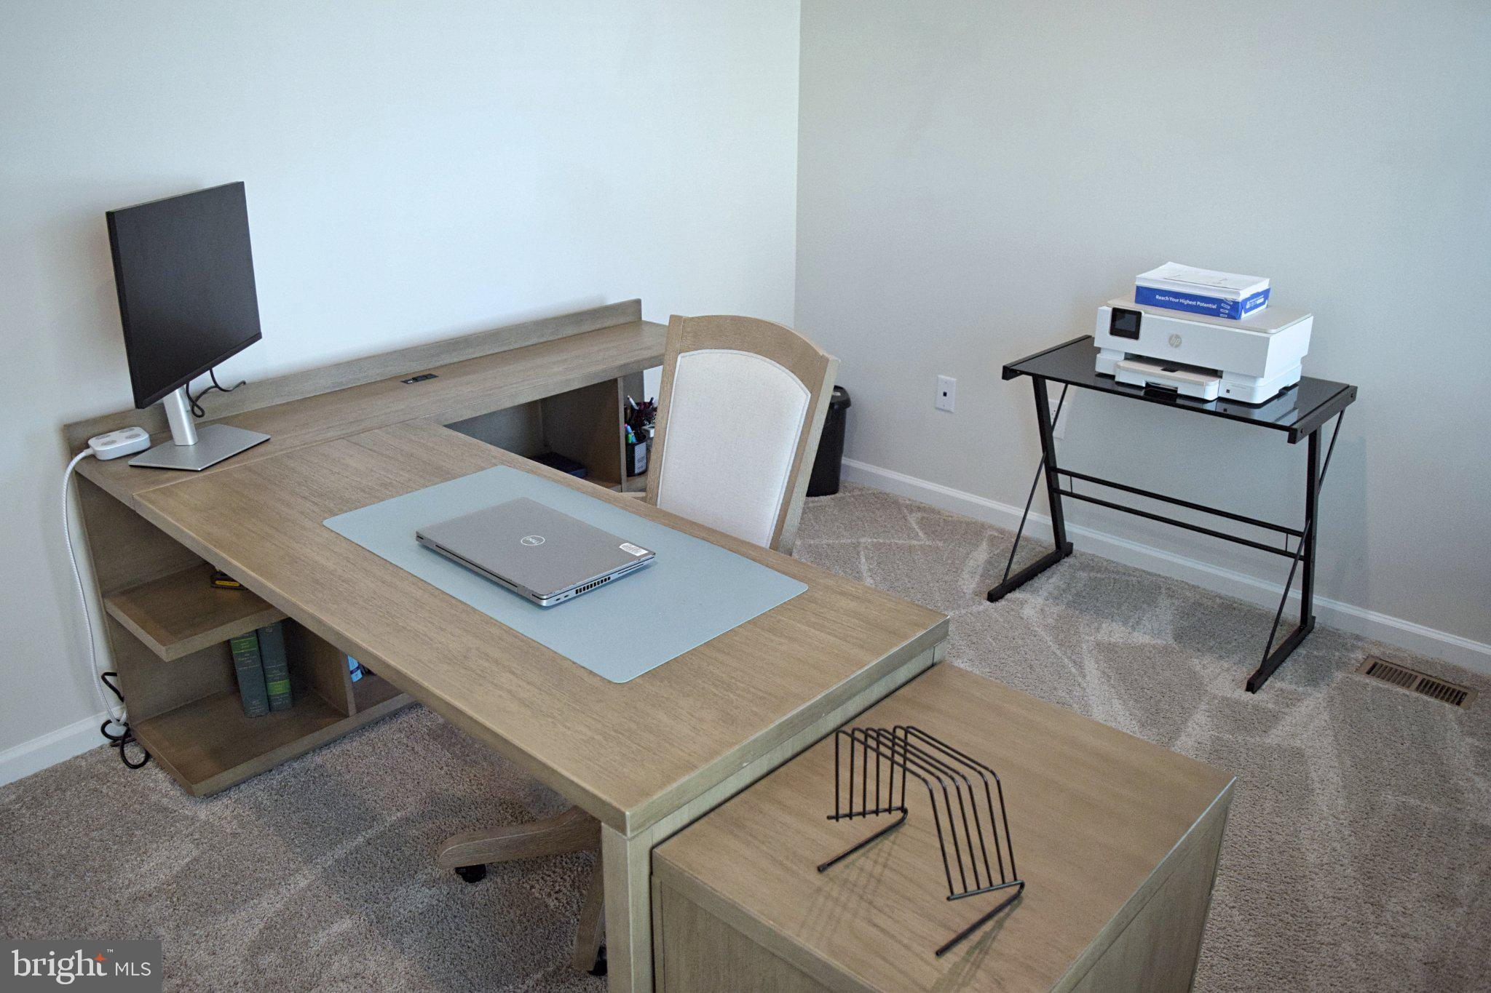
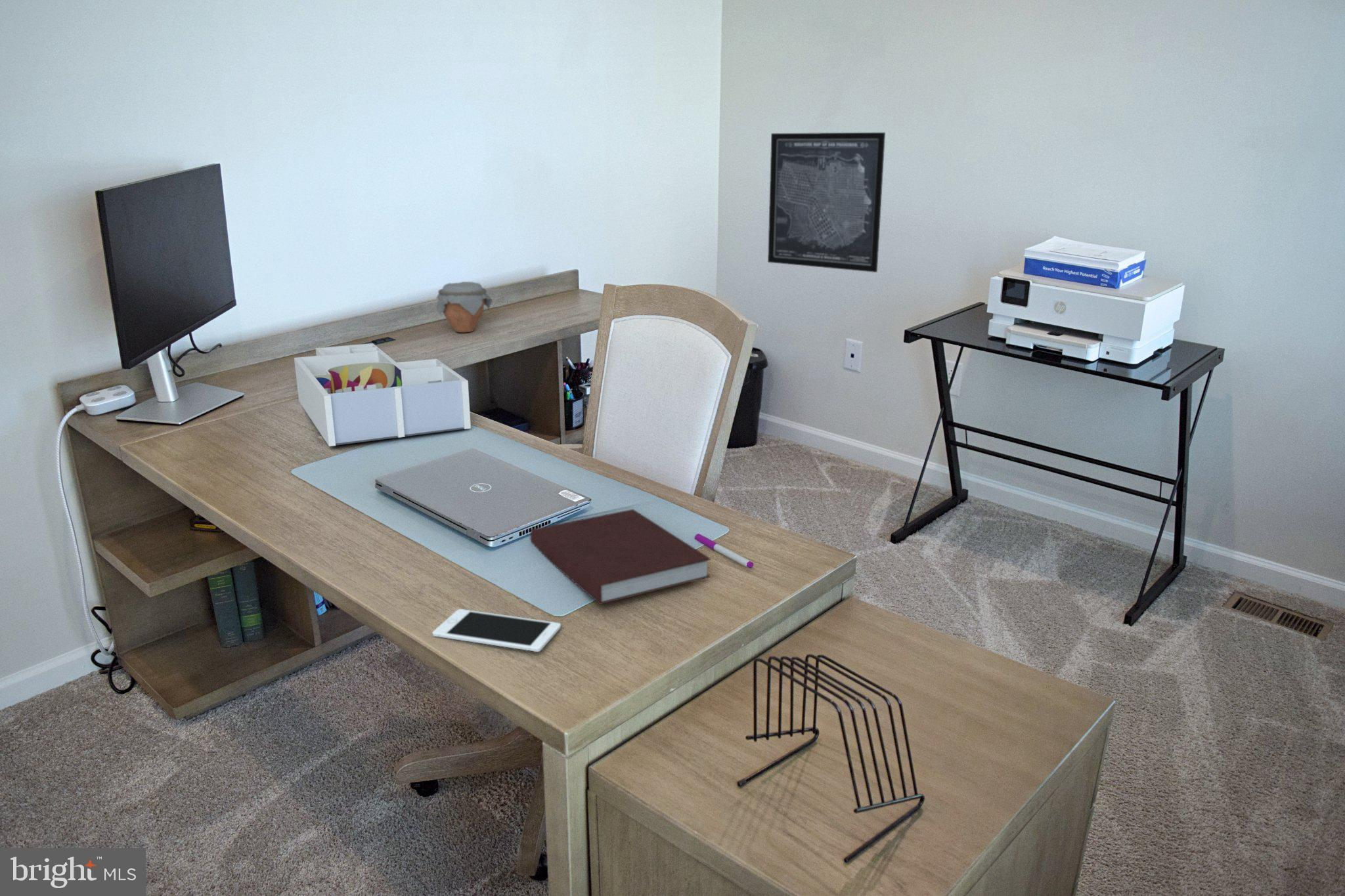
+ notebook (617, 552)
+ pen (723, 550)
+ jar (462, 307)
+ desk organizer (374, 387)
+ cell phone (497, 629)
+ wall art (823, 201)
